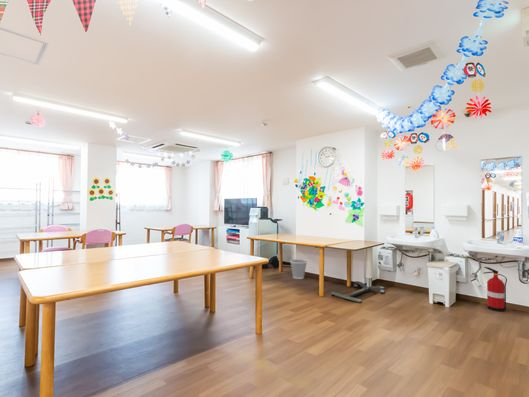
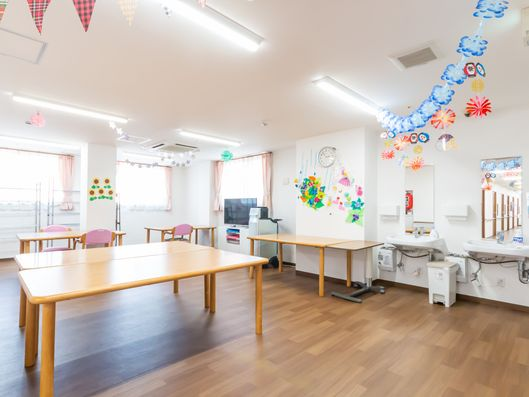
- fire extinguisher (495, 288)
- wastebasket (298, 269)
